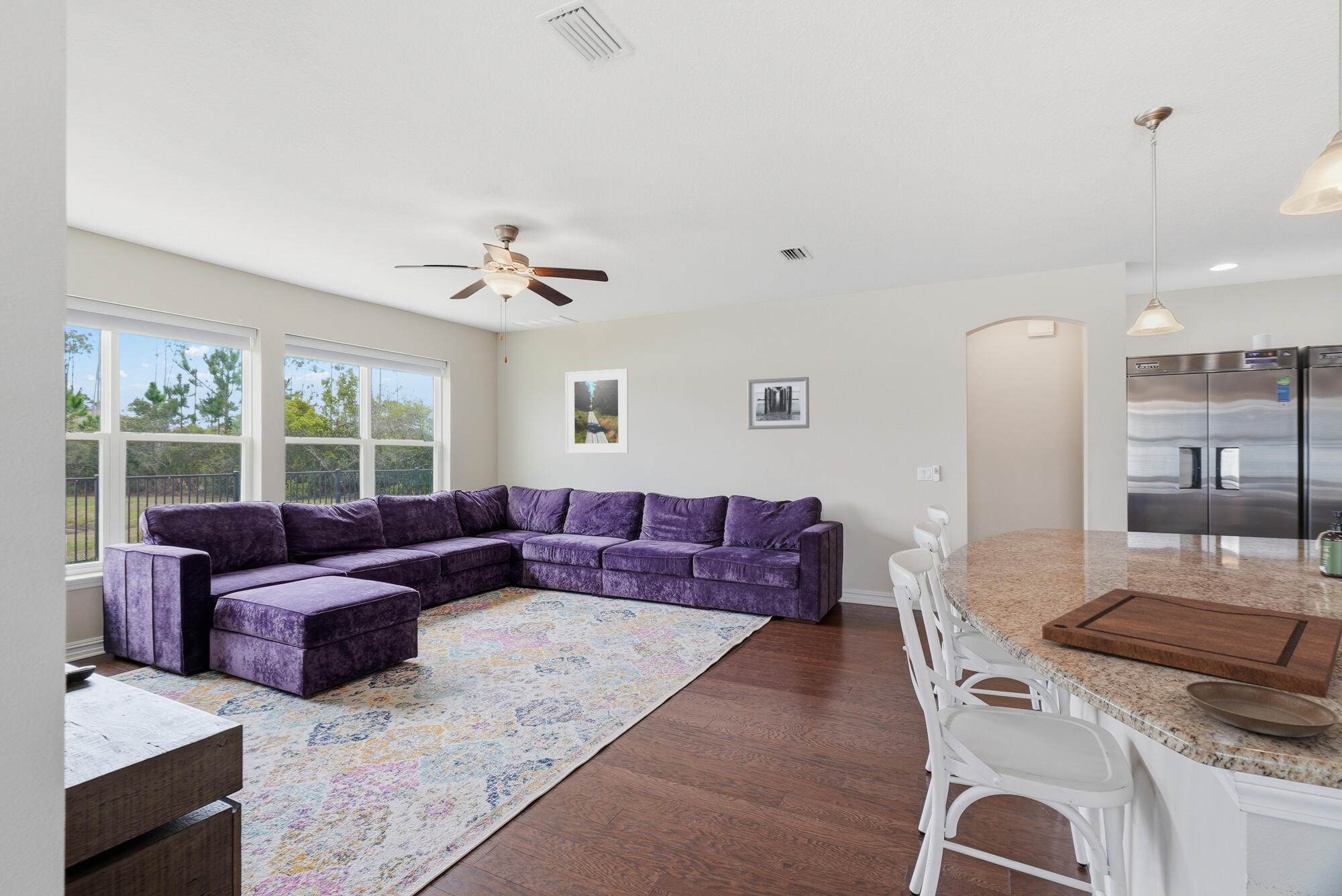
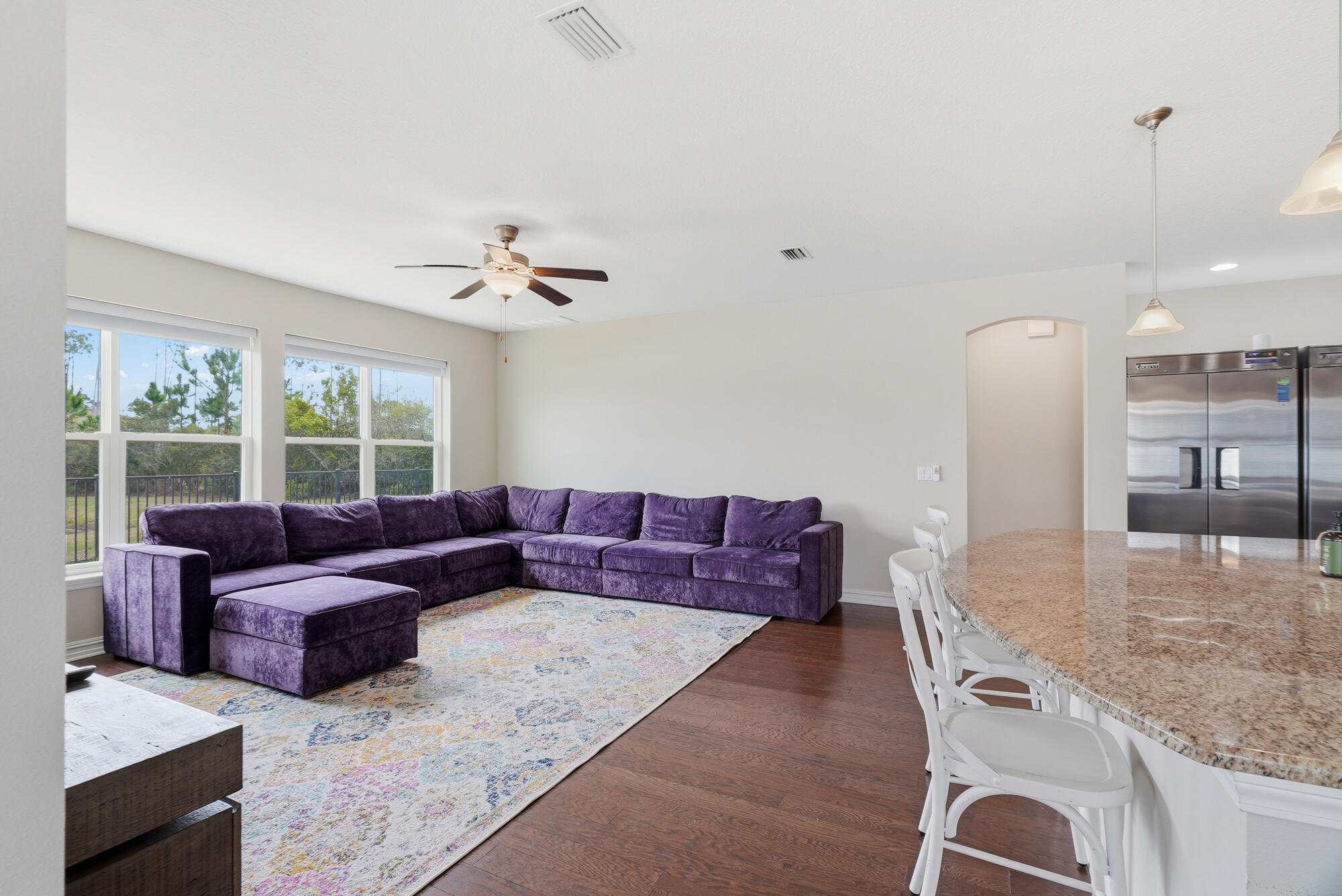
- saucer (1257, 710)
- wall art (778, 403)
- cutting board (1194, 629)
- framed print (596, 412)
